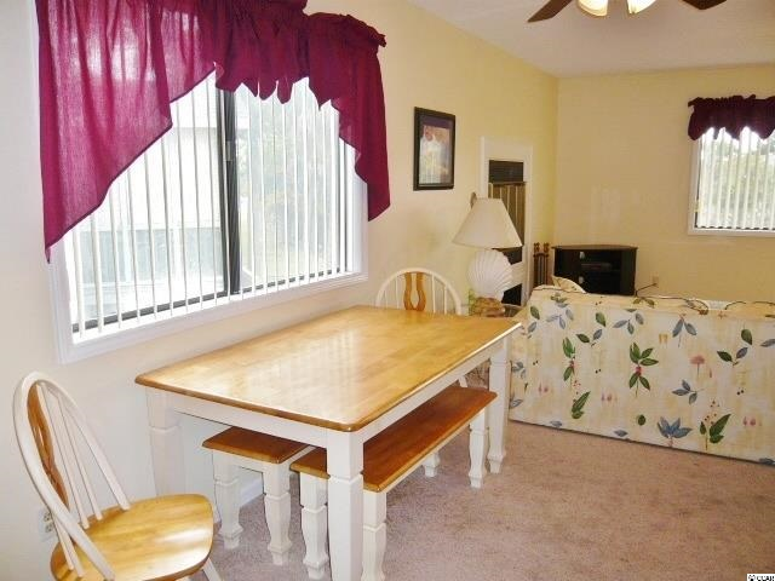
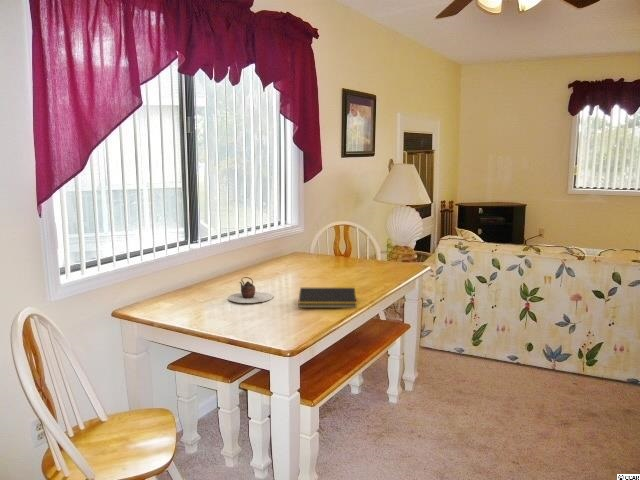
+ teapot (250, 287)
+ notepad (327, 297)
